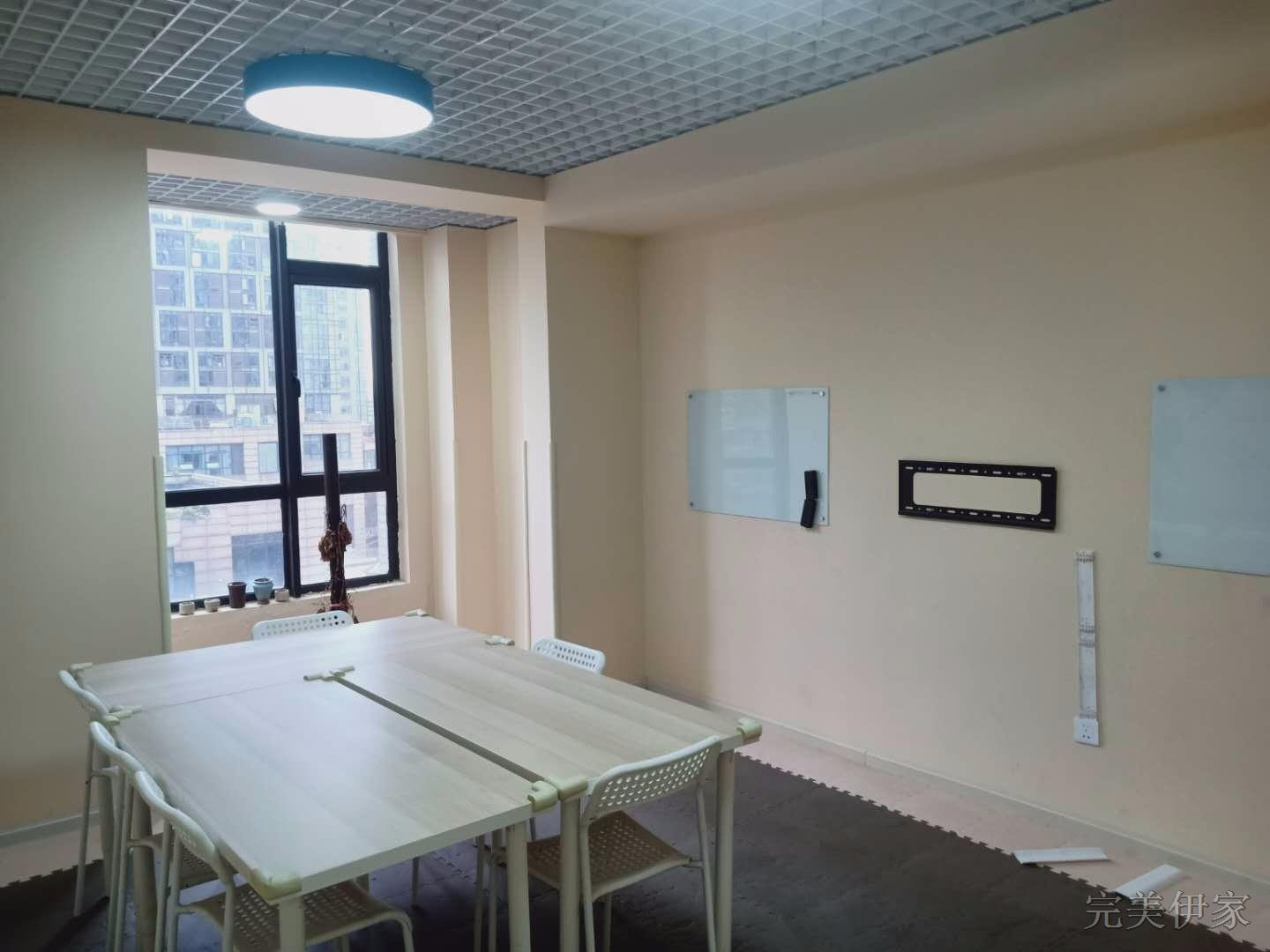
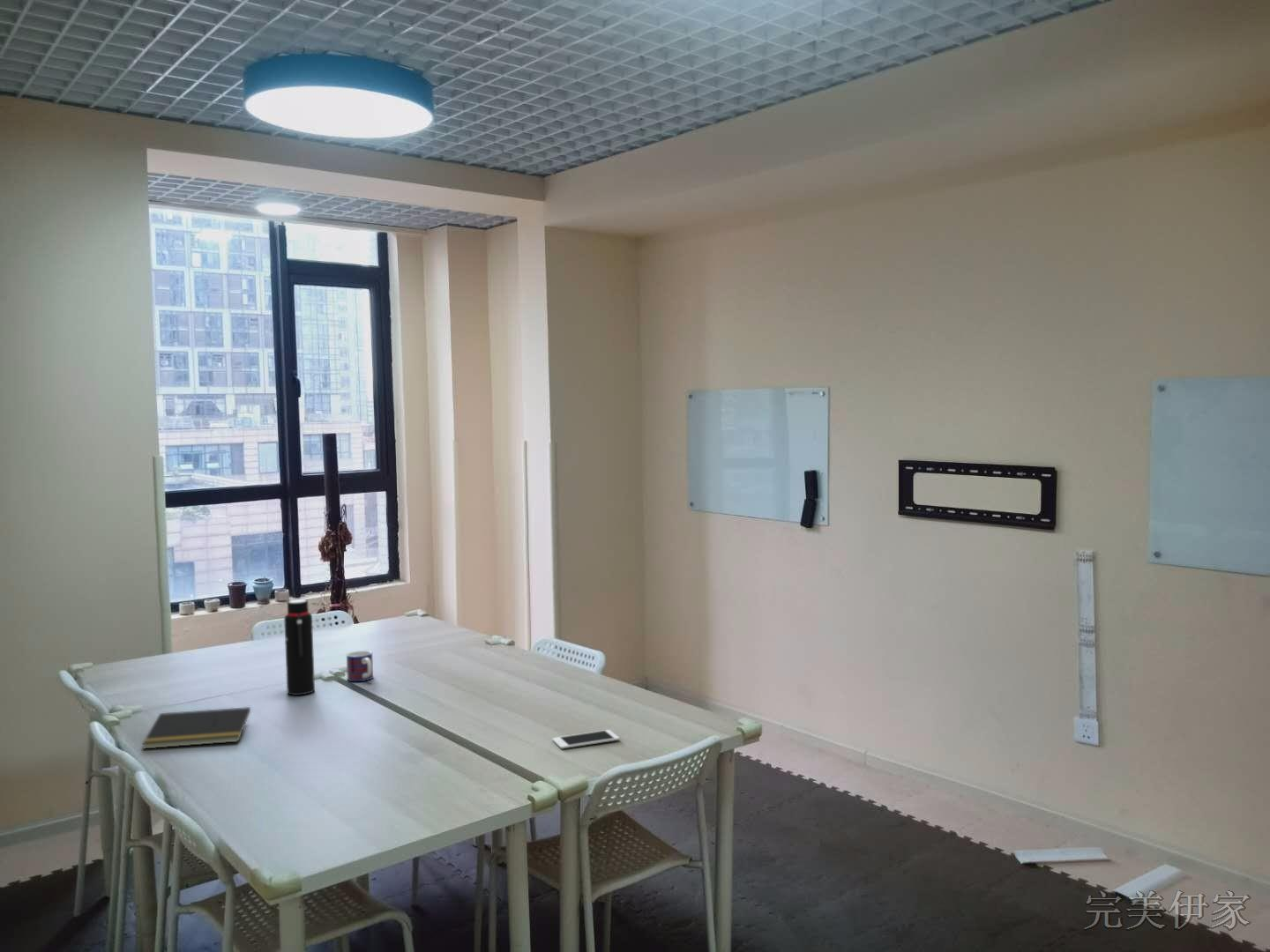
+ cell phone (586, 739)
+ water bottle (299, 647)
+ mug (362, 666)
+ notepad (198, 726)
